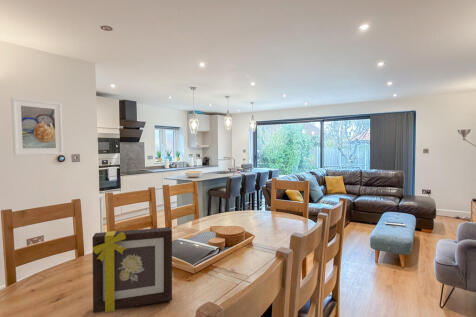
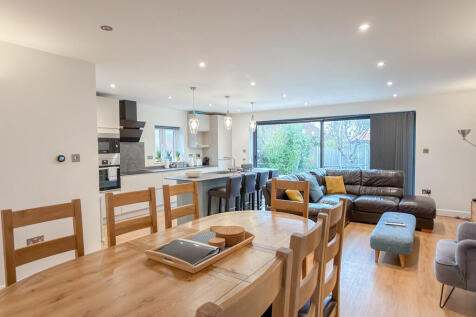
- picture frame (134, 266)
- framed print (39, 127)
